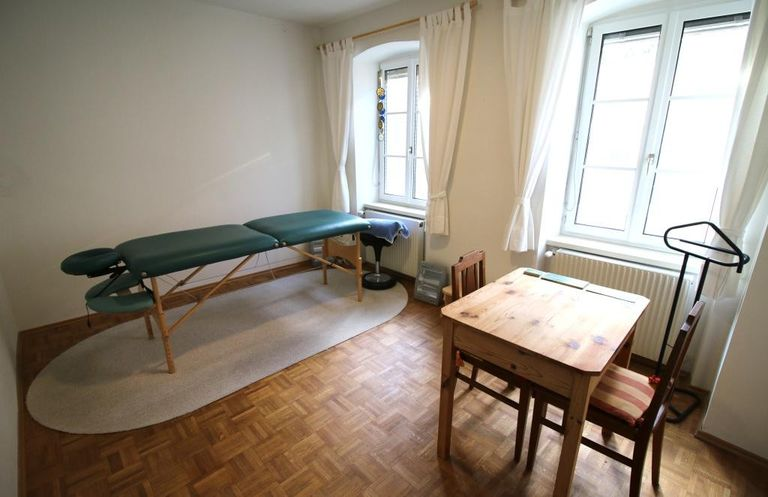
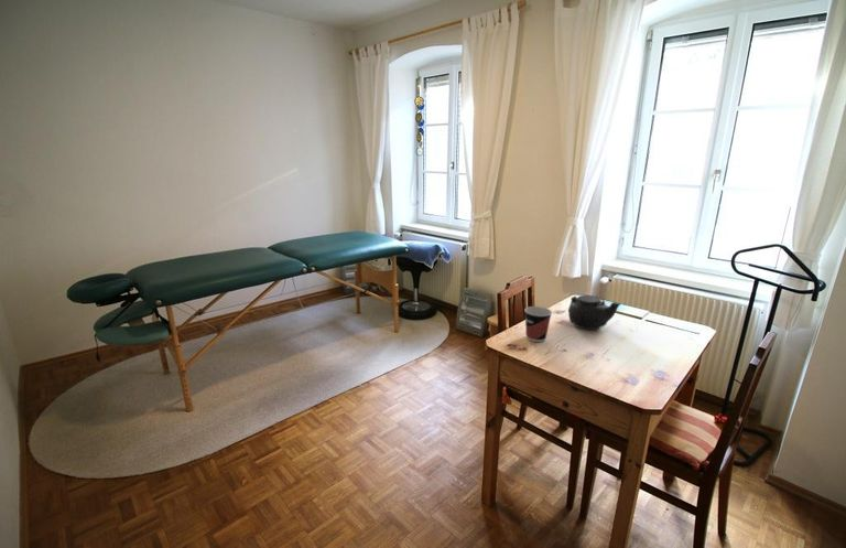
+ cup (536, 324)
+ teapot (593, 312)
